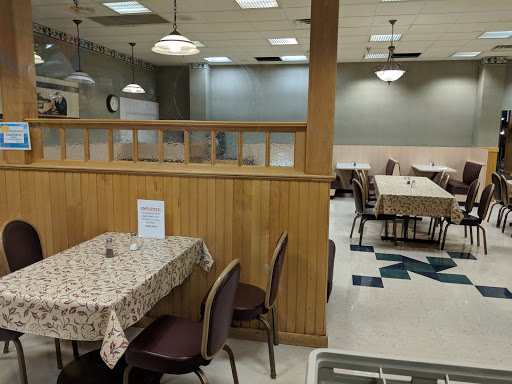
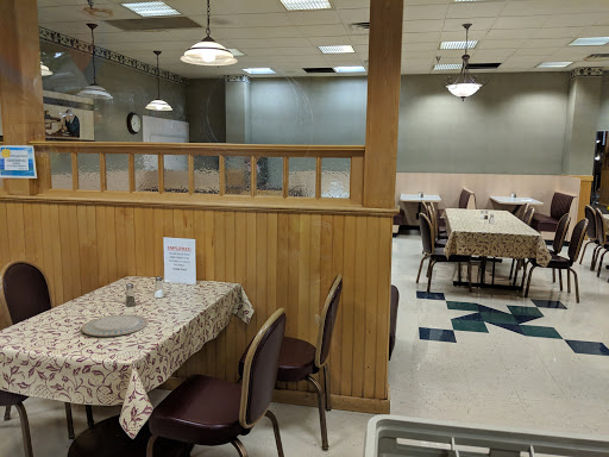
+ chinaware (115, 323)
